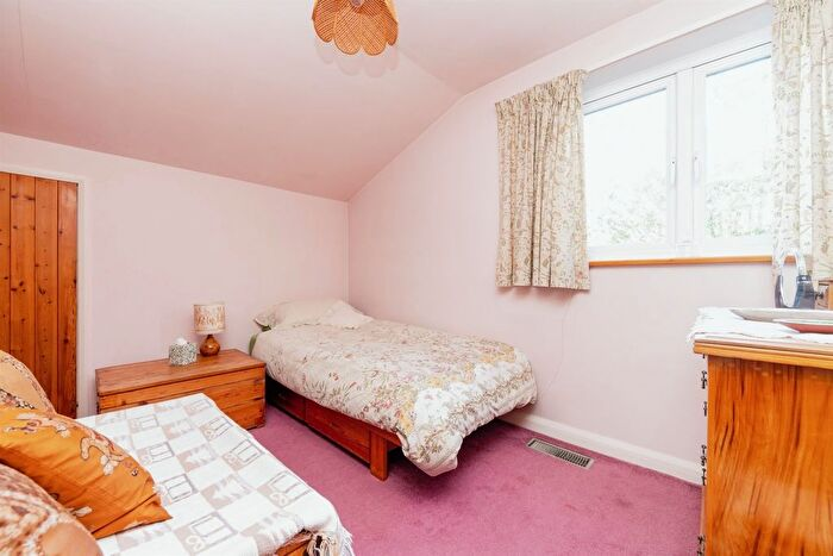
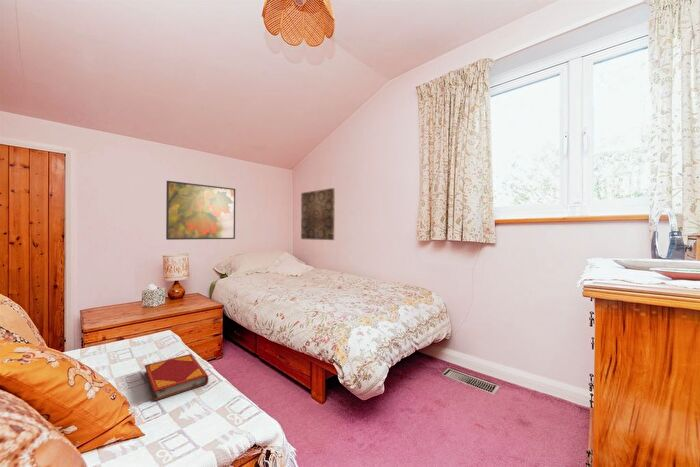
+ hardback book (175, 374)
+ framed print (203, 212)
+ wall art (316, 215)
